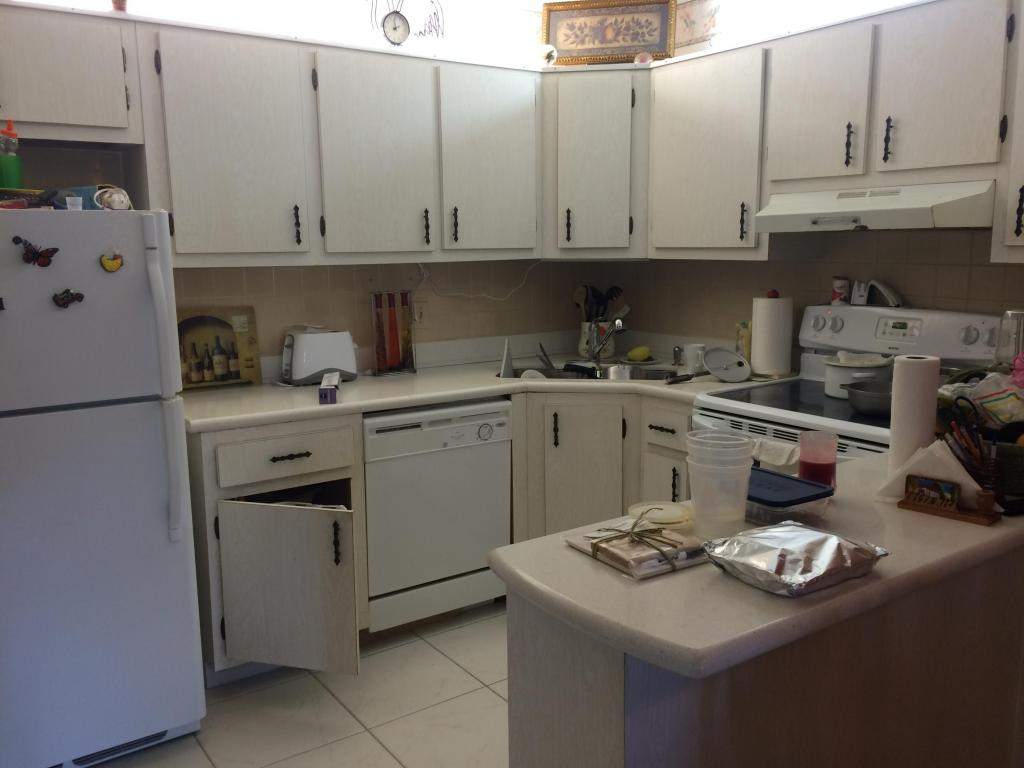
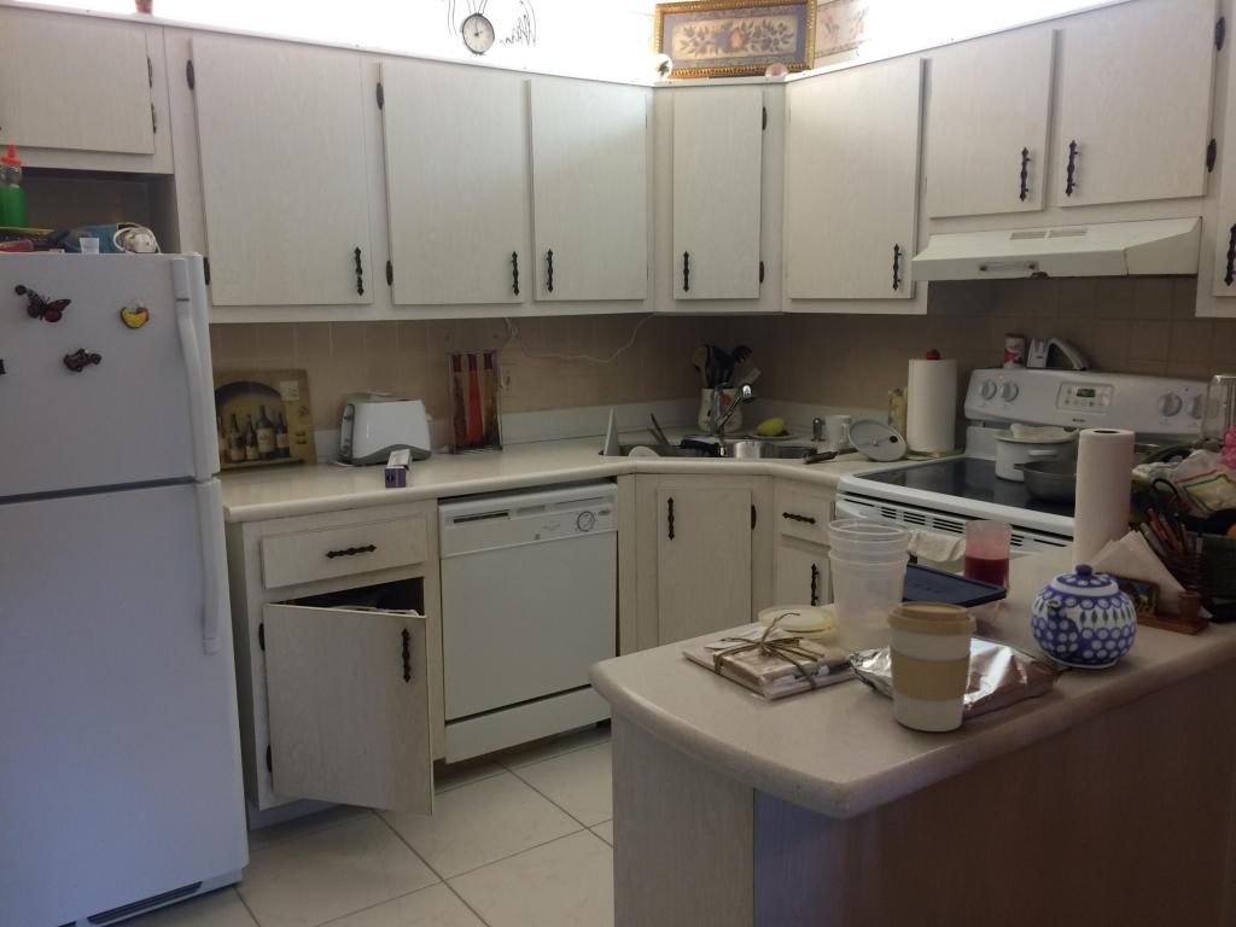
+ teapot (1083, 611)
+ coffee cup (929, 660)
